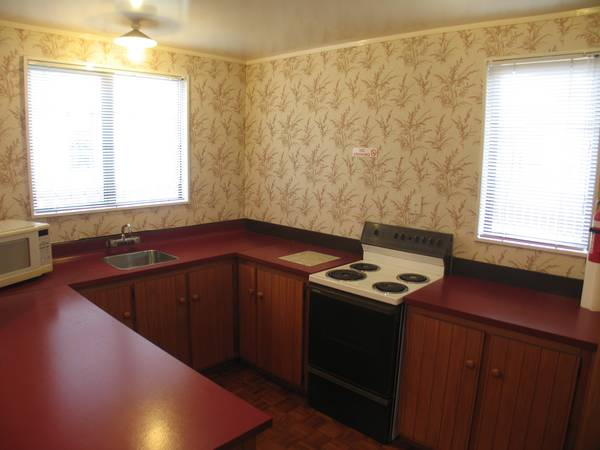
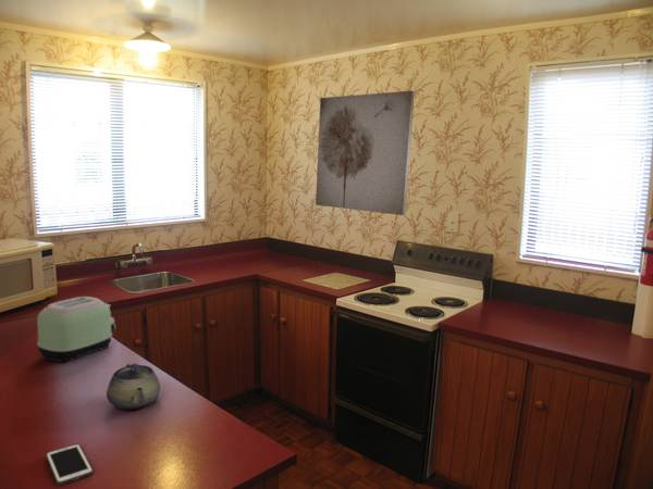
+ teapot (134, 384)
+ cell phone (69, 463)
+ wall art (360, 153)
+ toaster (77, 326)
